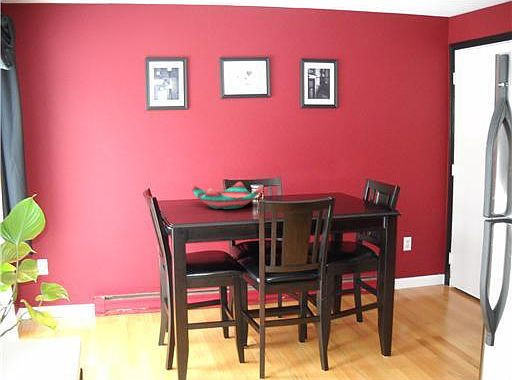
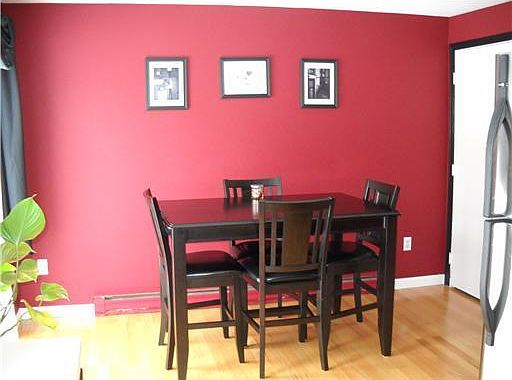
- decorative bowl (226, 195)
